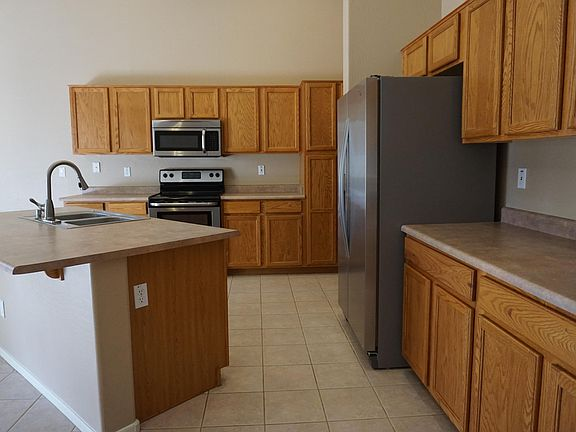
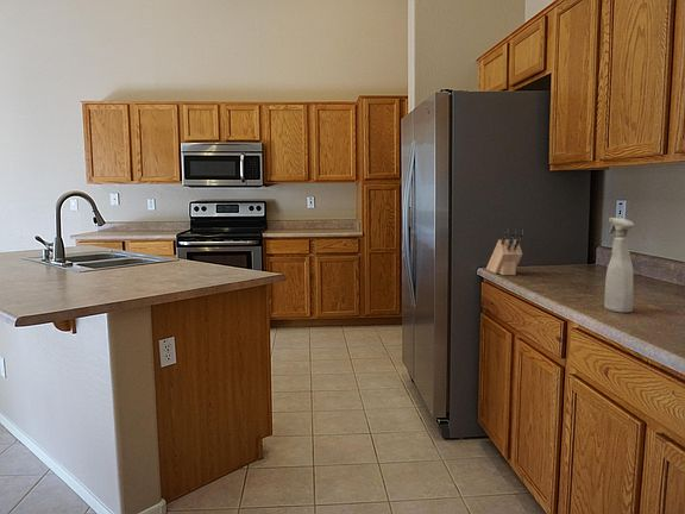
+ spray bottle (620, 264)
+ knife block (505, 250)
